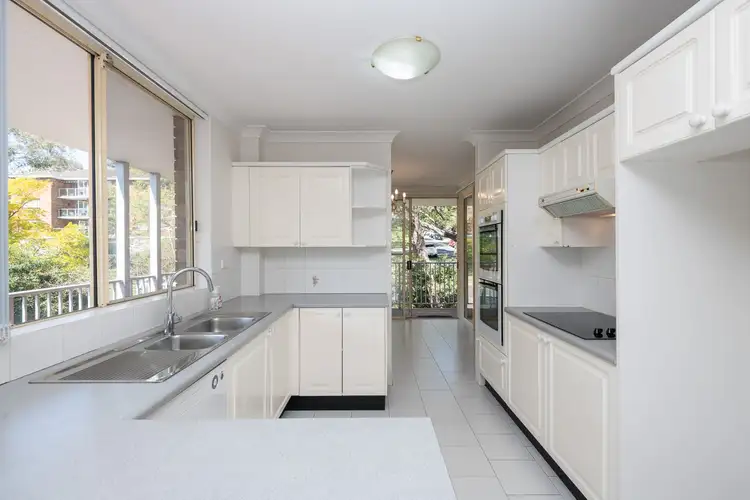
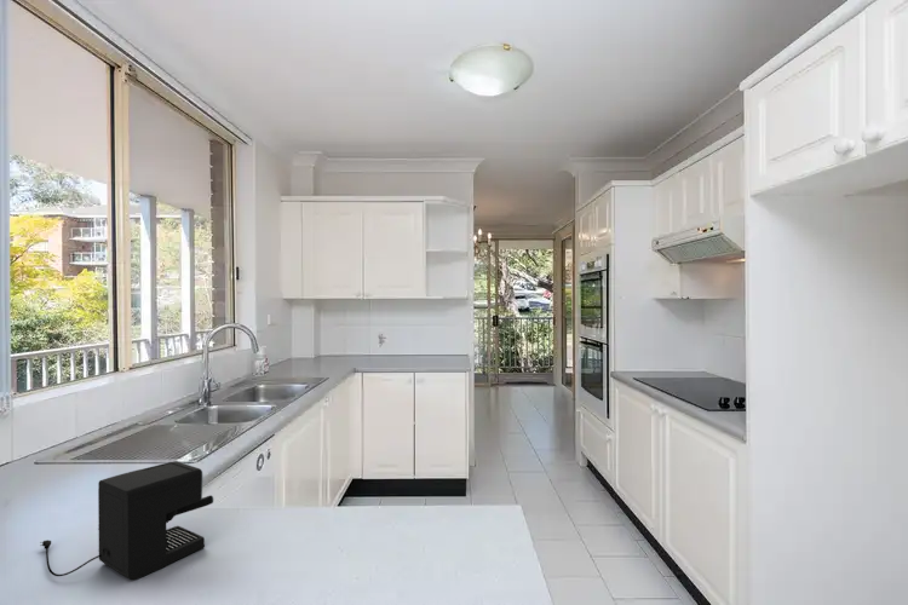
+ coffee maker (126, 507)
